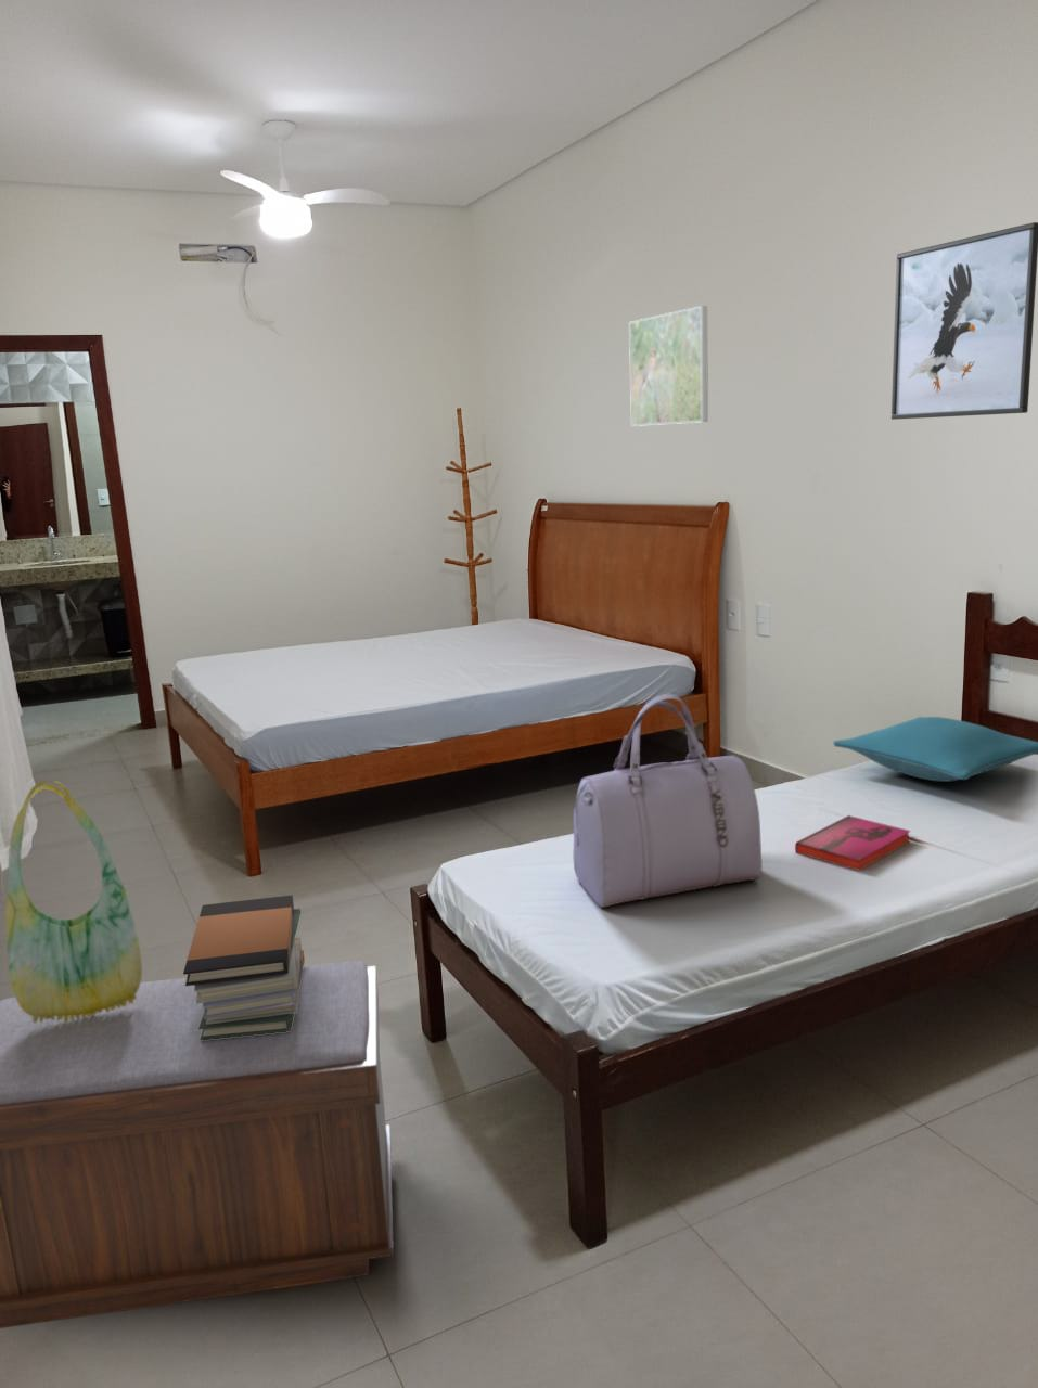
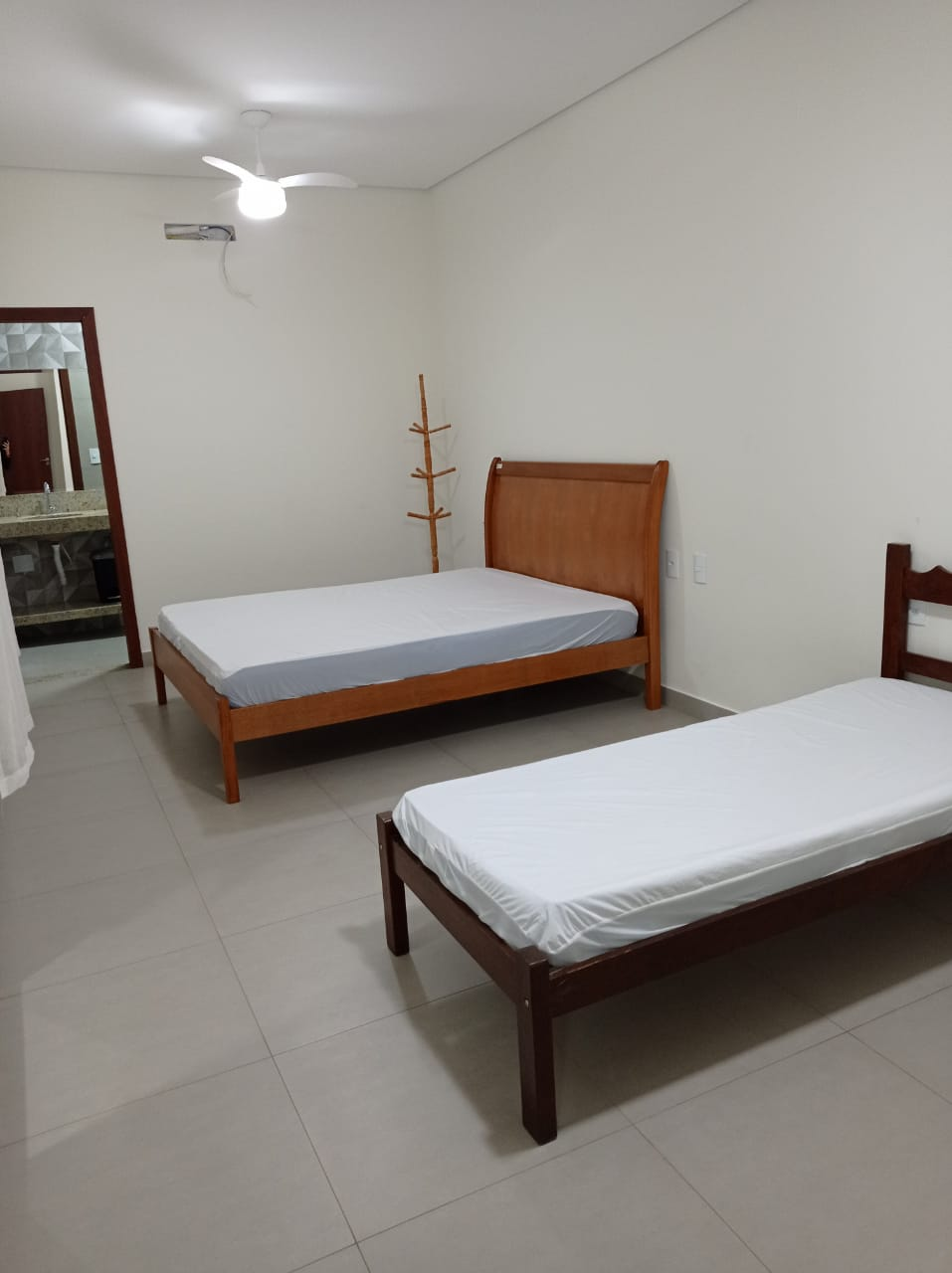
- pillow (939, 747)
- duffel bag (667, 788)
- tote bag (67, 919)
- book stack (249, 965)
- bench (184, 1130)
- hardback book (853, 842)
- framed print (666, 370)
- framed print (958, 328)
